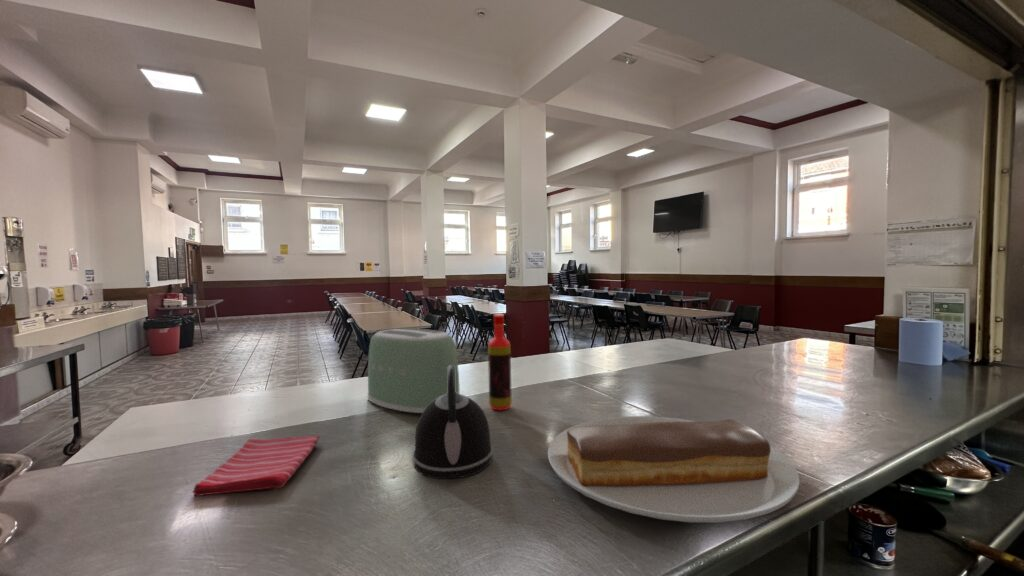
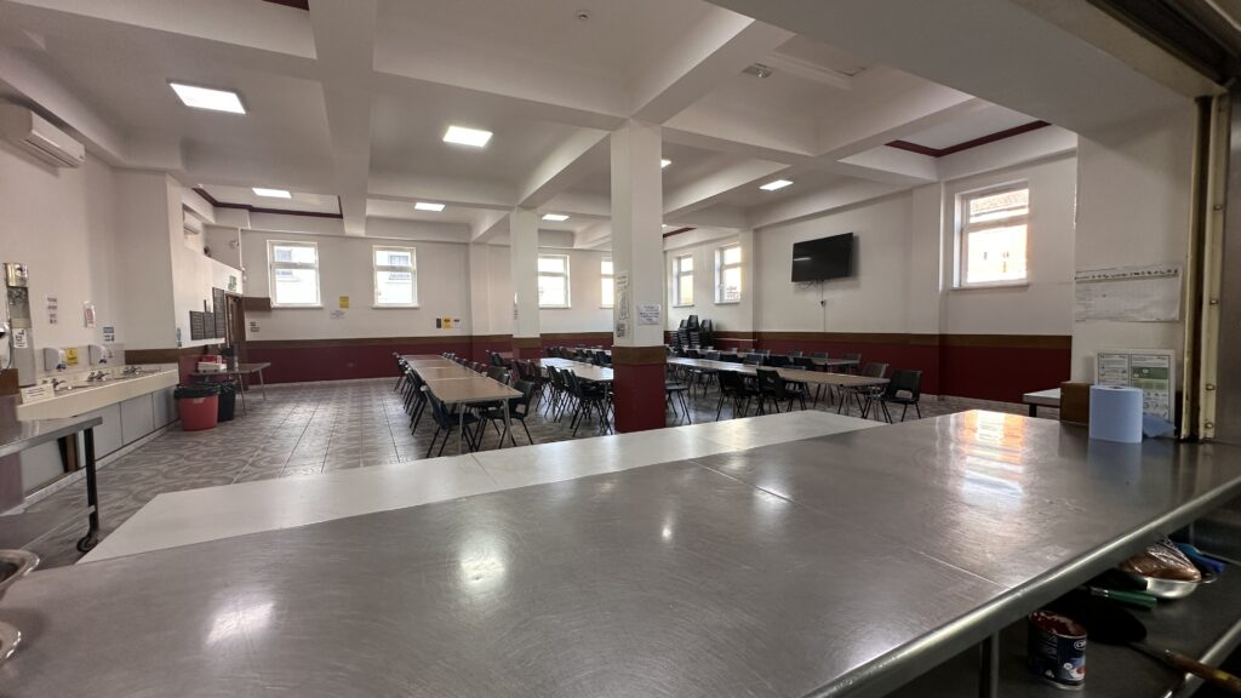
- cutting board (663, 450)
- dish towel (264, 460)
- toaster (412, 366)
- kettle (452, 412)
- bottle (499, 361)
